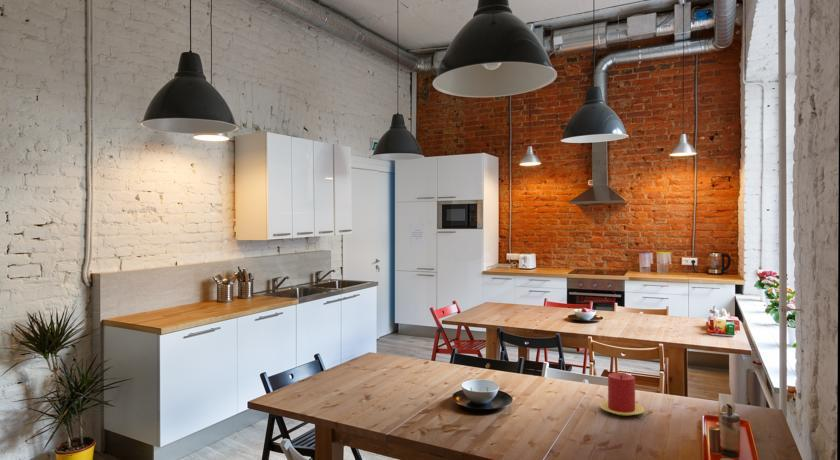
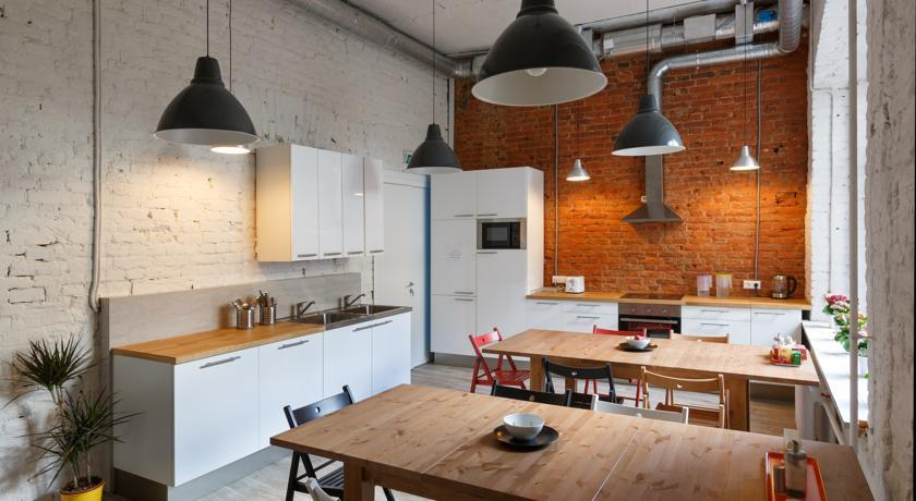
- candle (621, 393)
